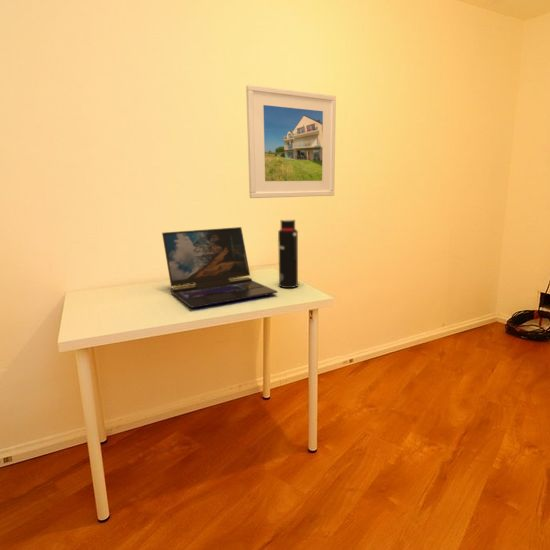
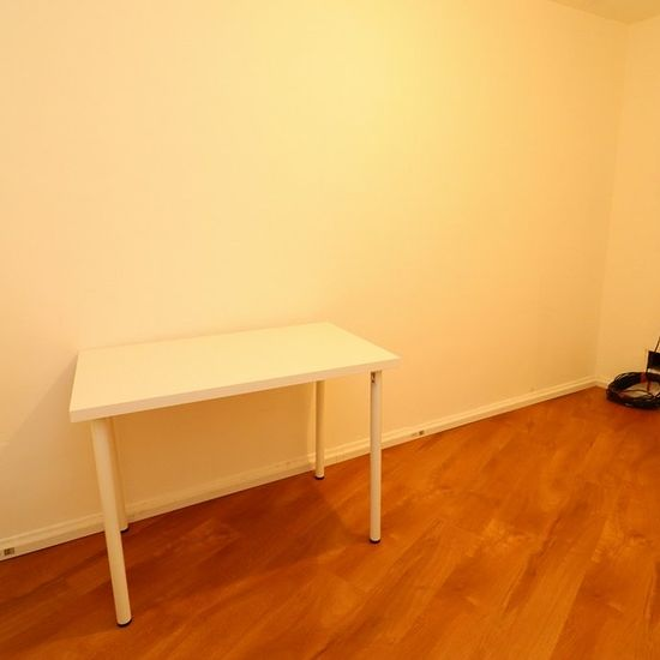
- water bottle (289, 253)
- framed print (294, 145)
- laptop (218, 263)
